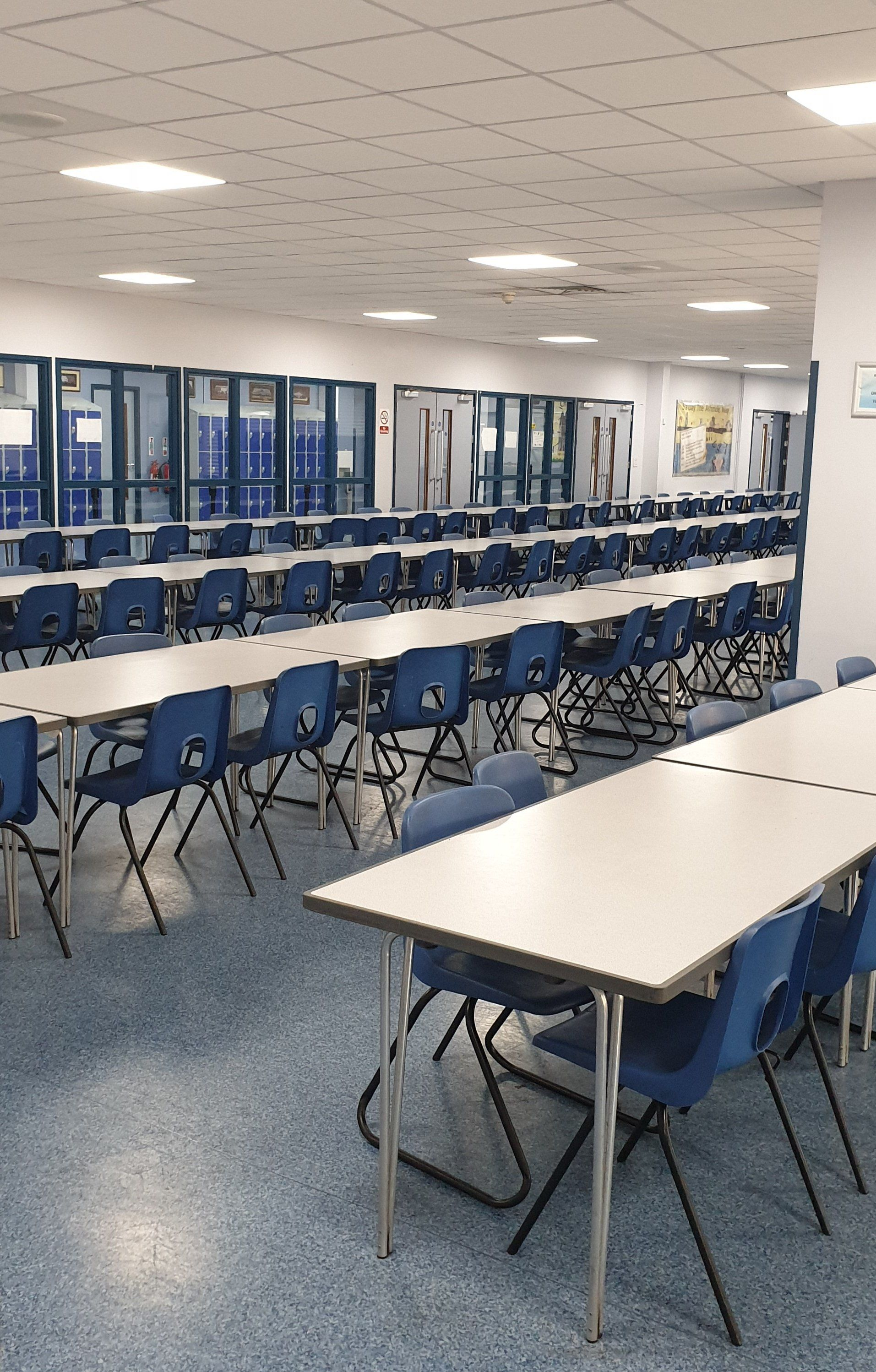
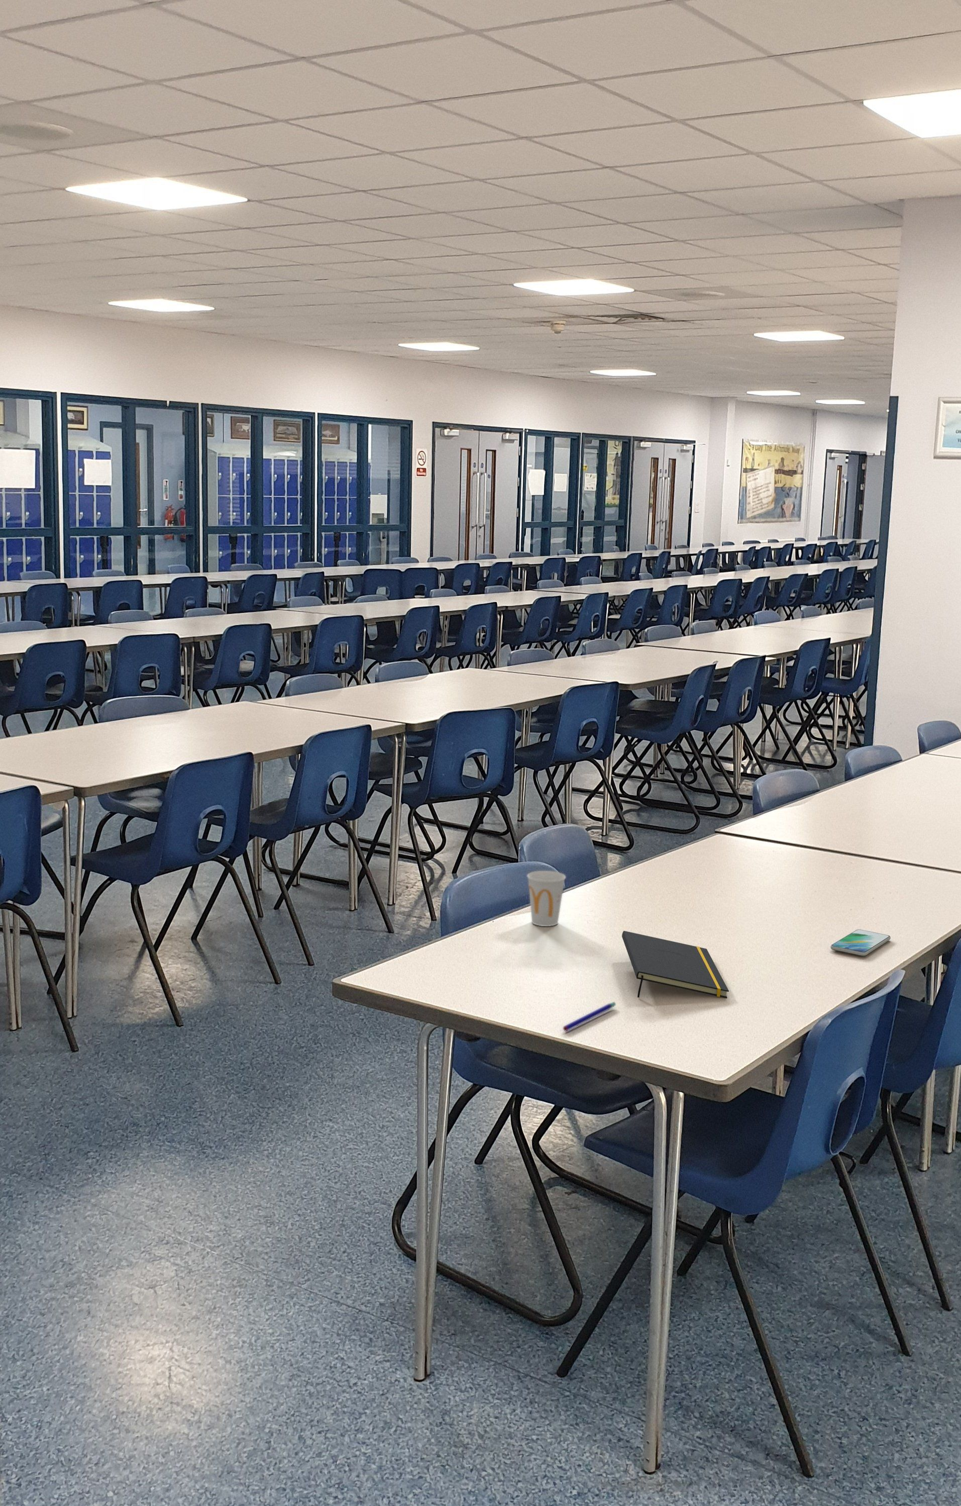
+ cup (545, 899)
+ pen (590, 1016)
+ smartphone (860, 942)
+ notepad (672, 963)
